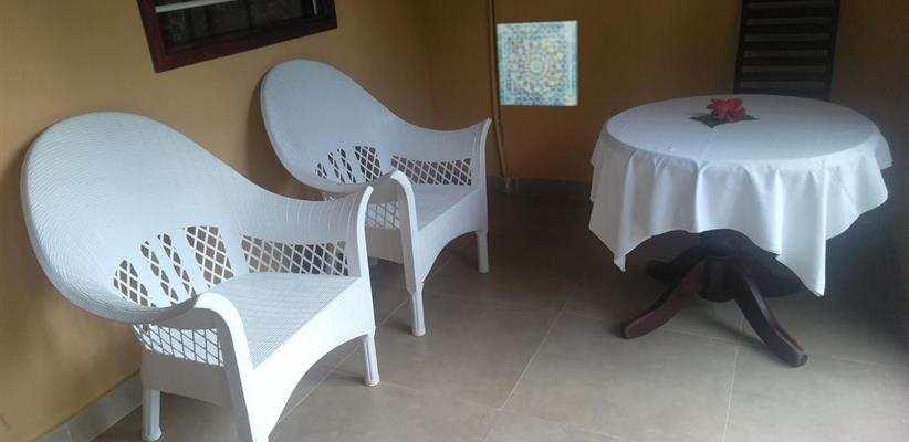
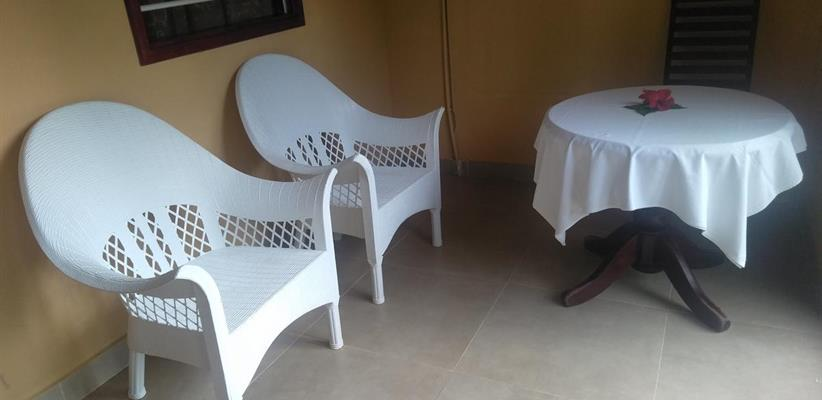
- wall art (536, 64)
